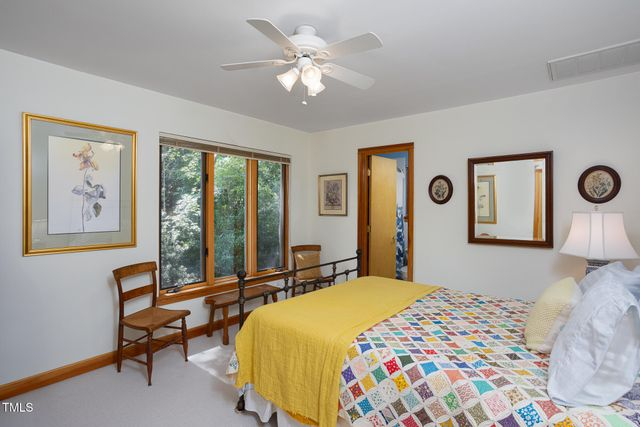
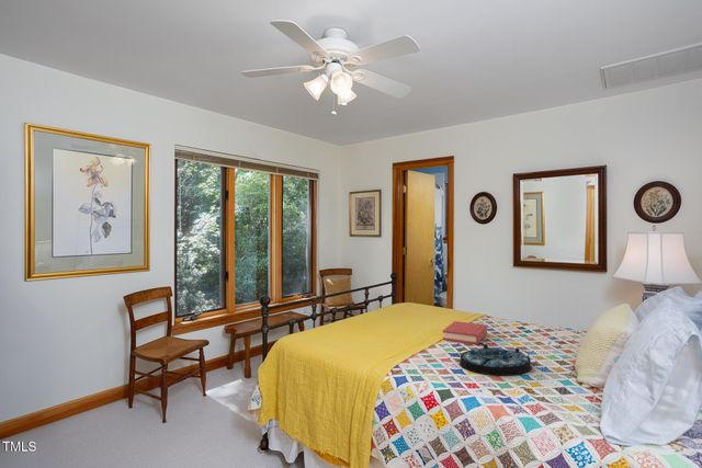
+ hardback book (465, 331)
+ serving tray (495, 356)
